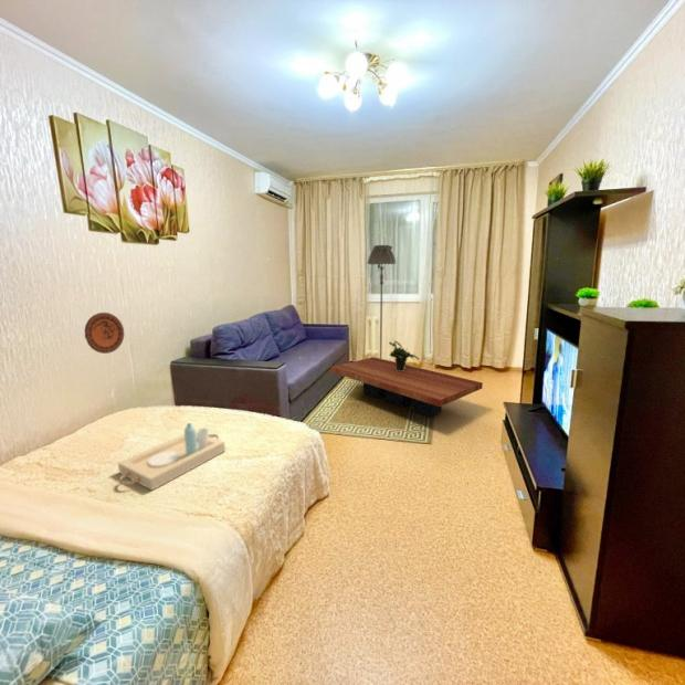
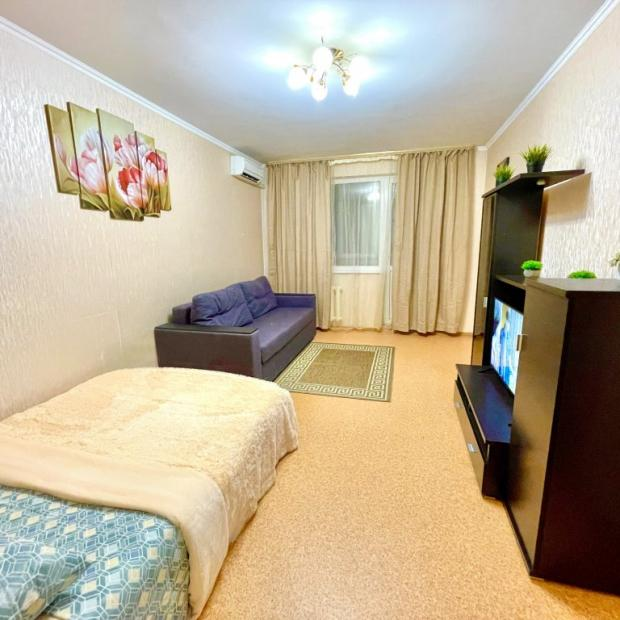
- potted plant (401, 356)
- serving tray (172, 443)
- coffee table (399, 388)
- decorative plate (104, 333)
- floor lamp (380, 308)
